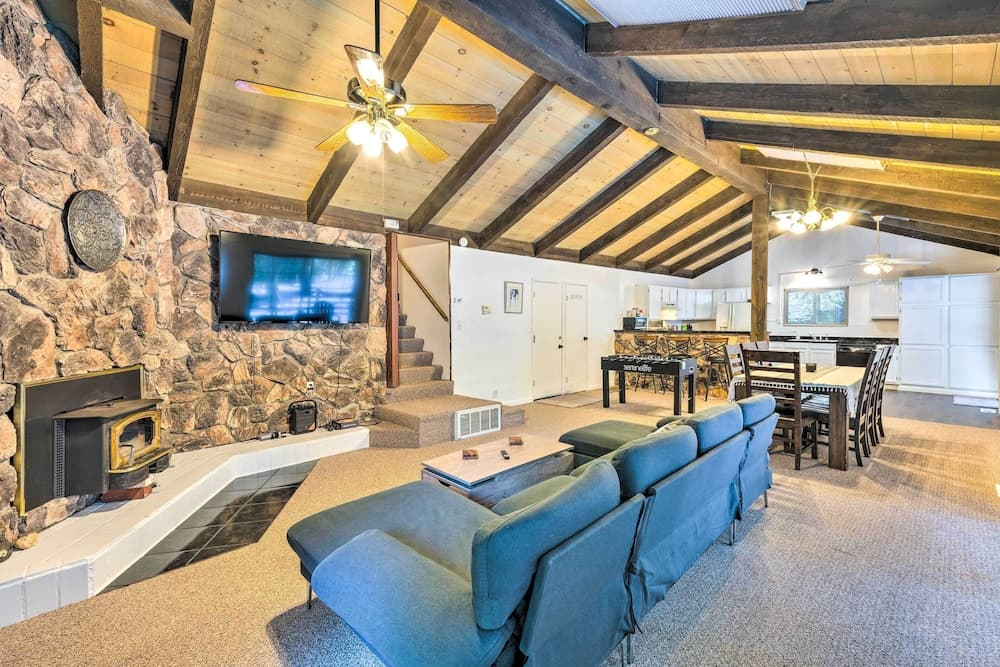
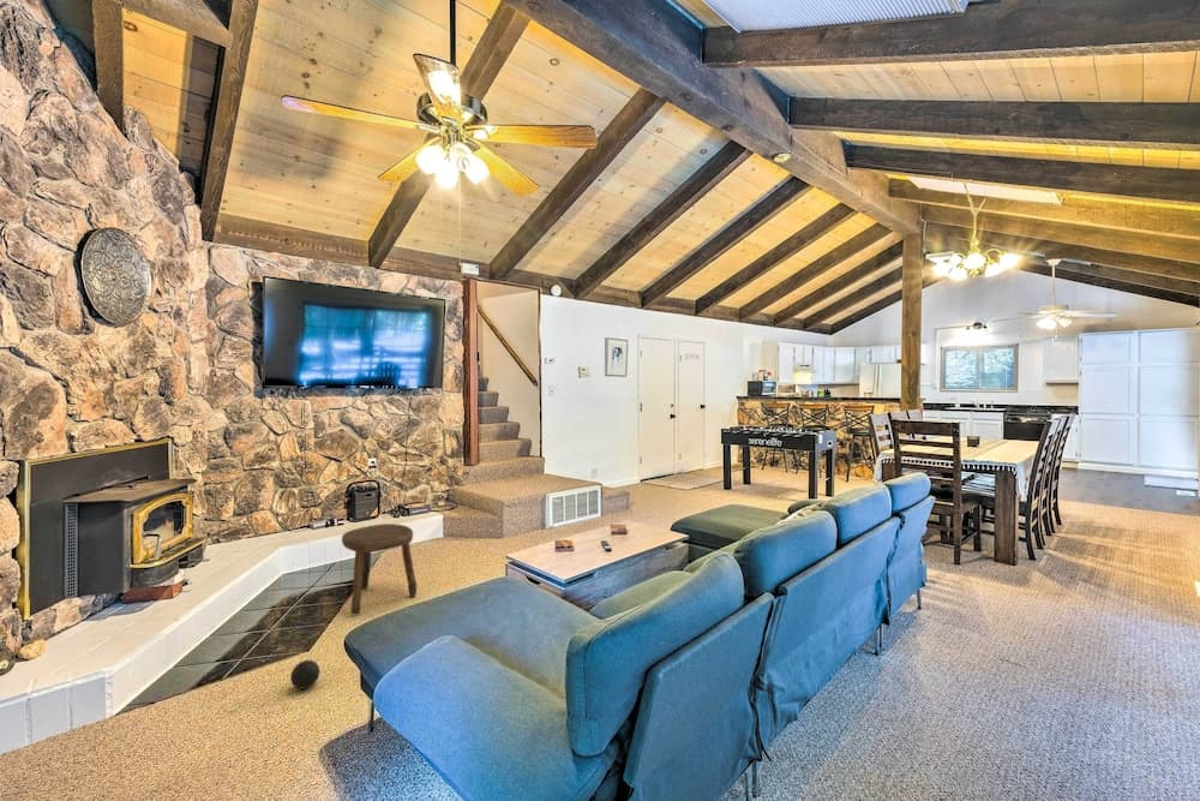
+ stool (370, 563)
+ ball (305, 674)
